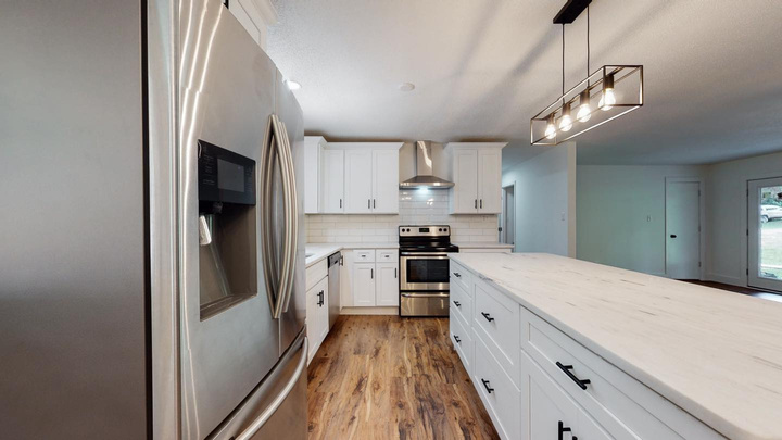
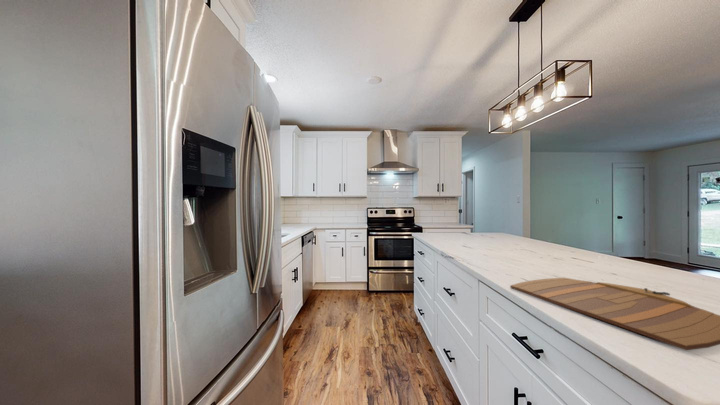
+ cutting board (616, 297)
